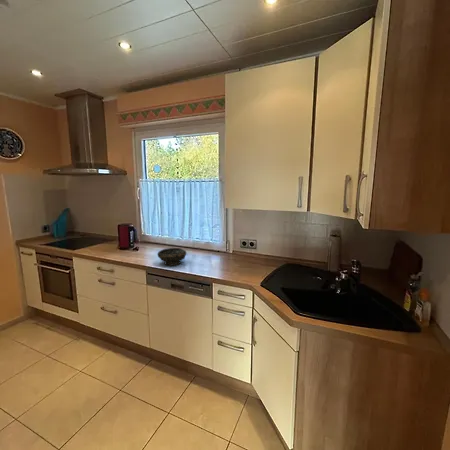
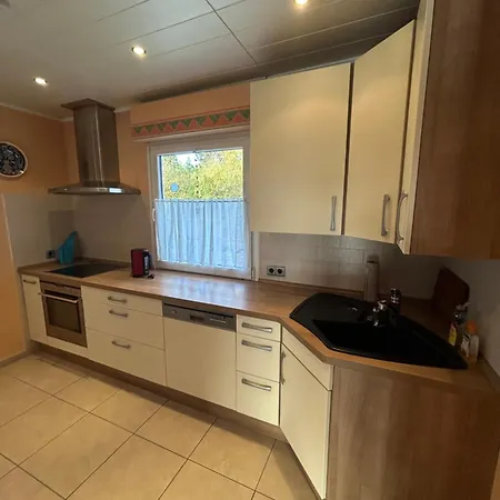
- bowl (172, 257)
